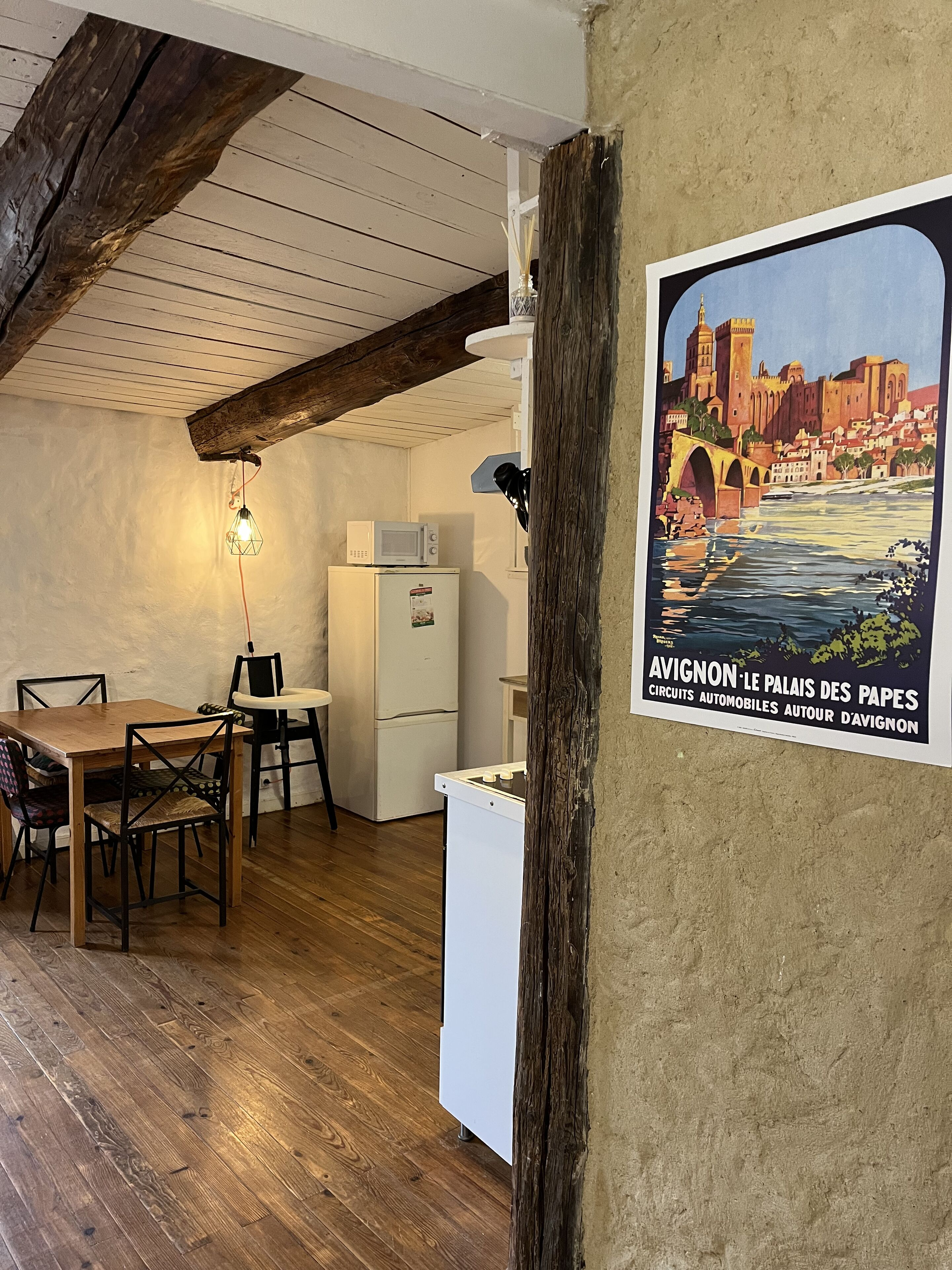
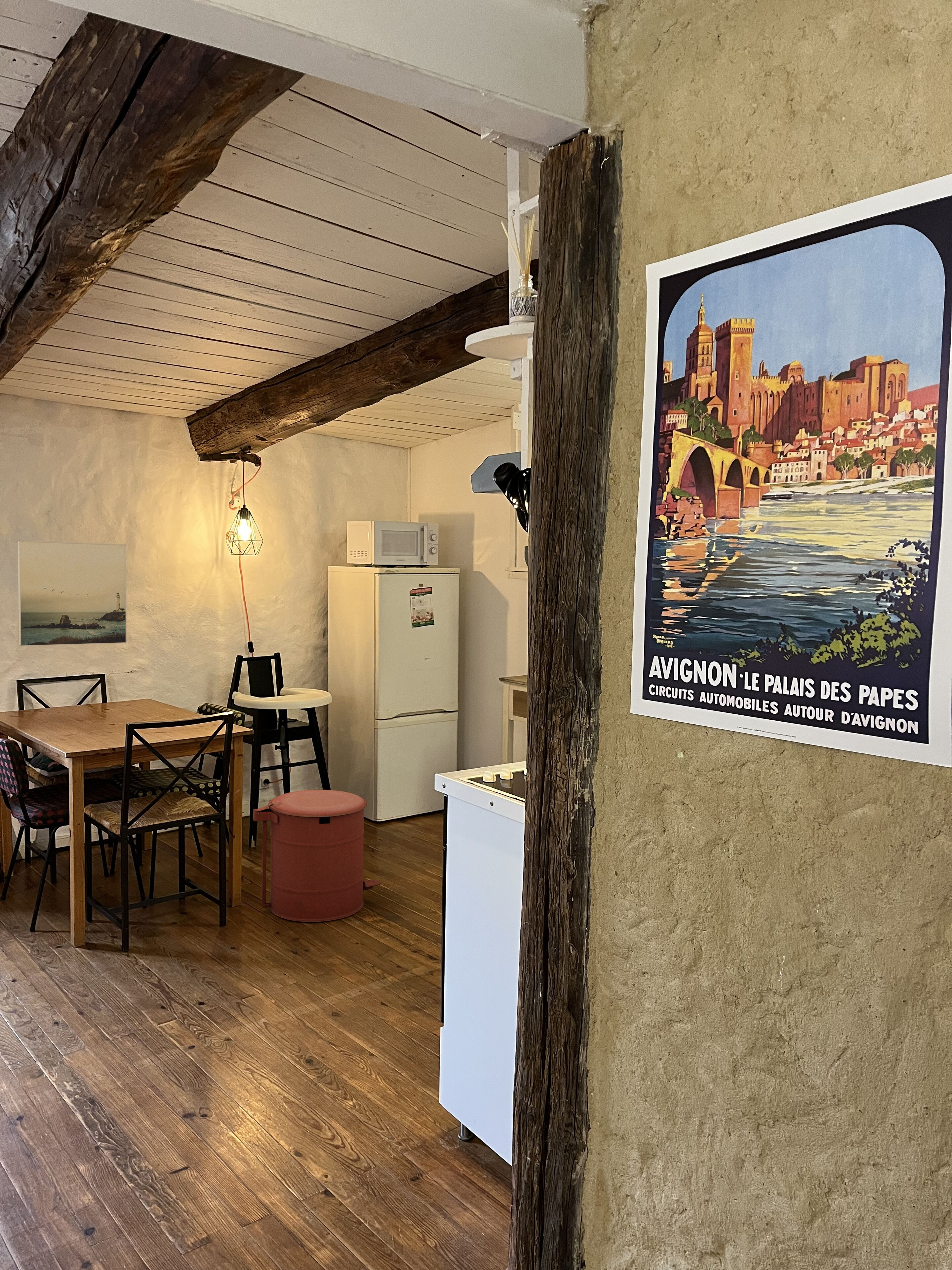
+ trash can (318, 852)
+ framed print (74, 594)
